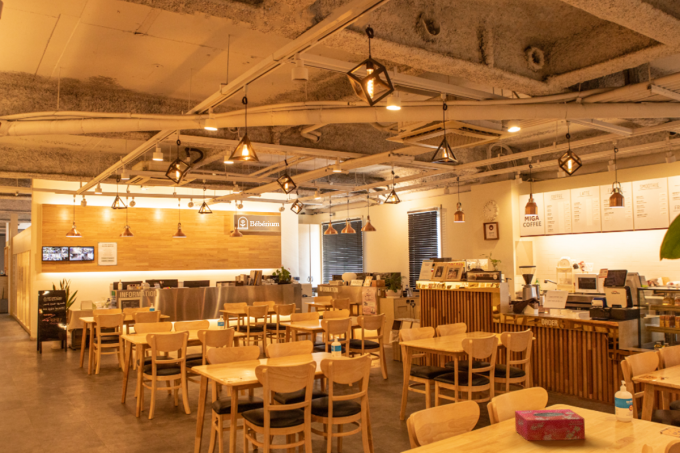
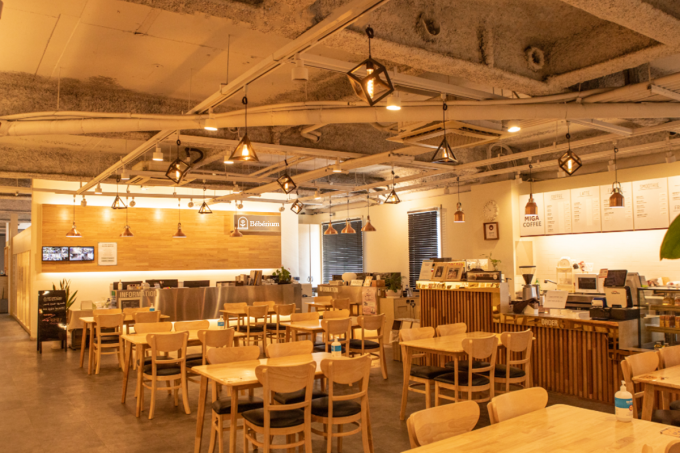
- tissue box (549, 424)
